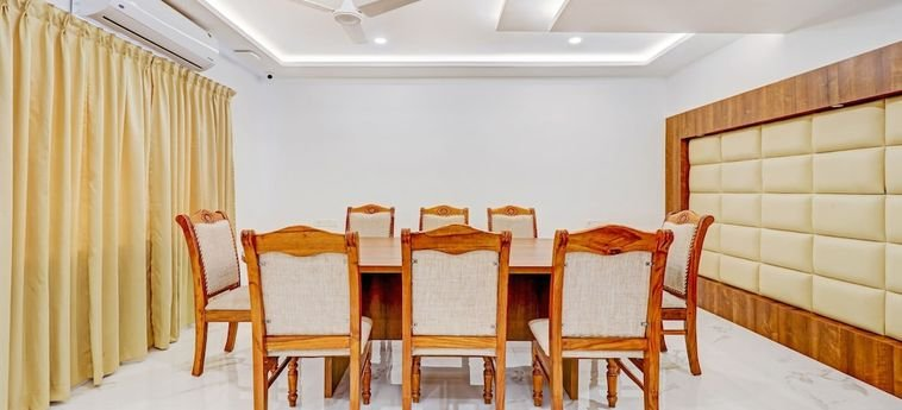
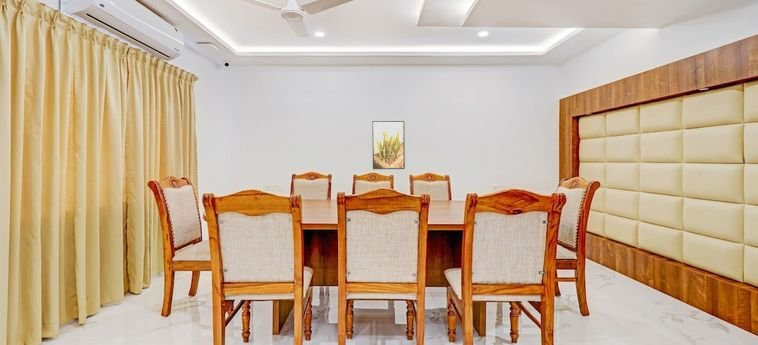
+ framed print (388, 145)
